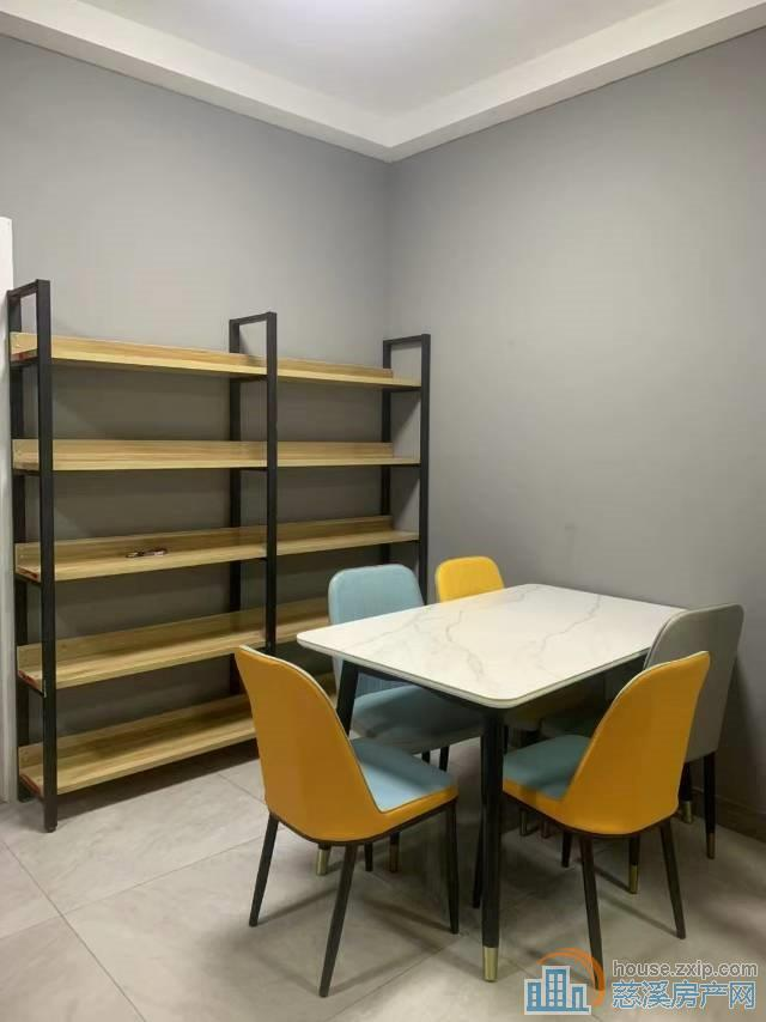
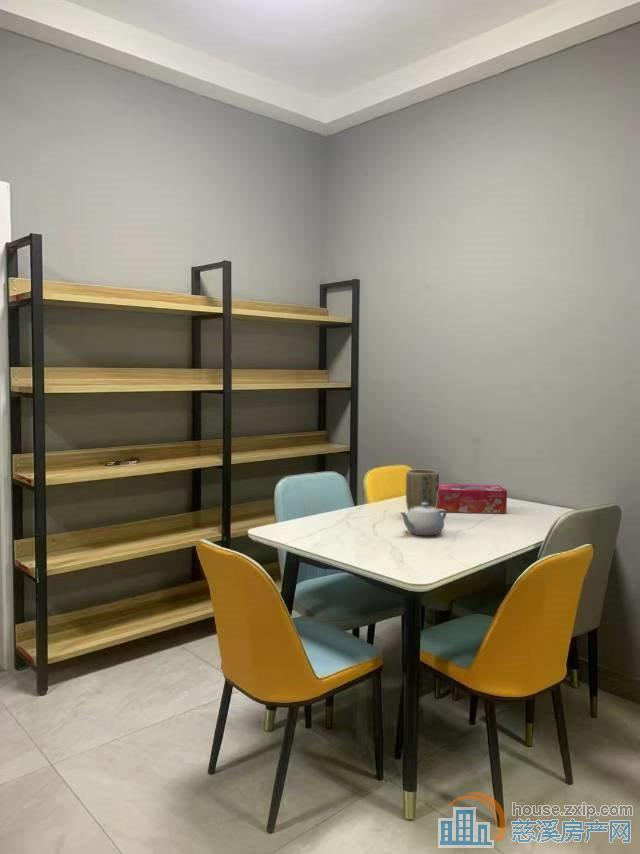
+ tissue box (469, 498)
+ plant pot (422, 494)
+ teapot (423, 518)
